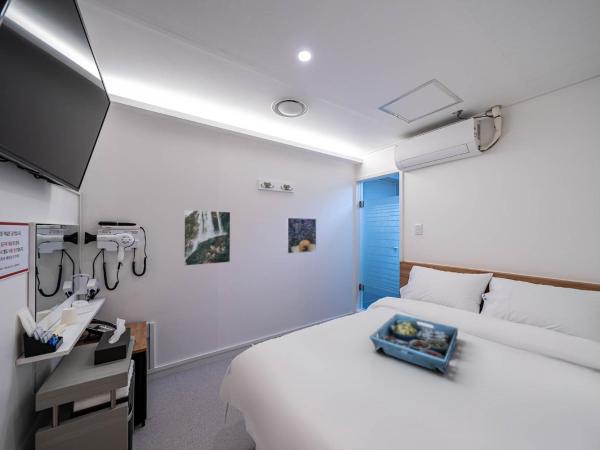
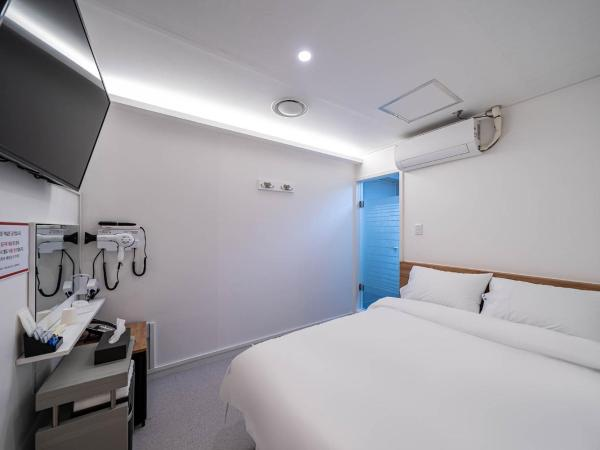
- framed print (208, 237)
- serving tray (415, 337)
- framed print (302, 235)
